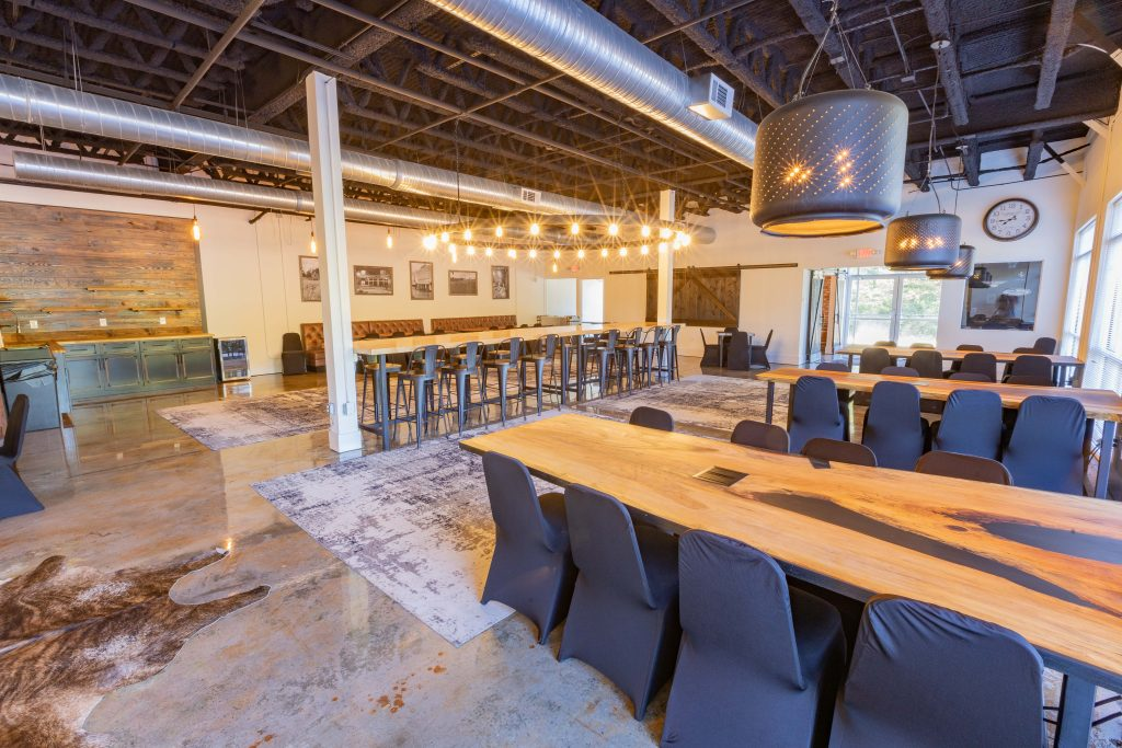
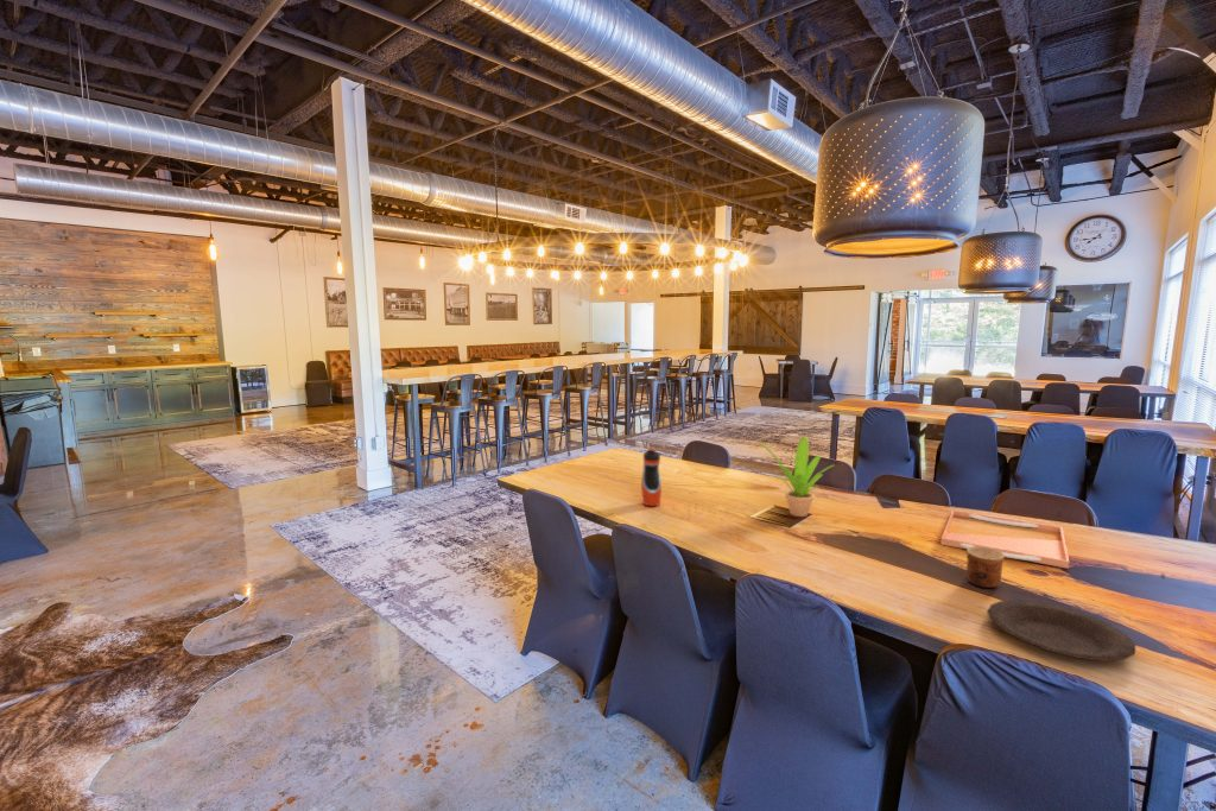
+ potted plant (802, 479)
+ serving tray (1002, 537)
+ water bottle (651, 475)
+ plate (1056, 632)
+ cup (983, 568)
